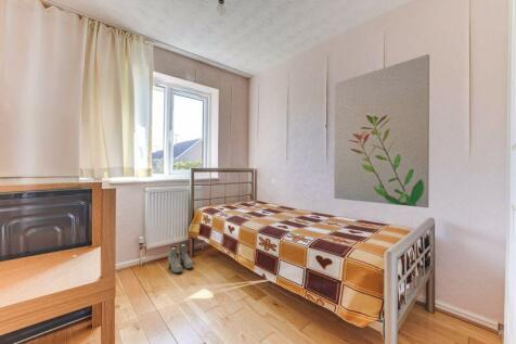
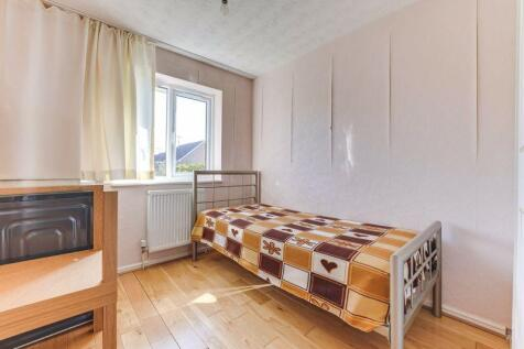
- boots (180, 256)
- wall art (375, 137)
